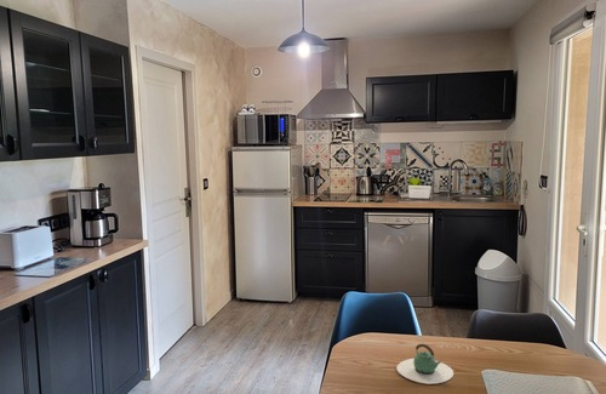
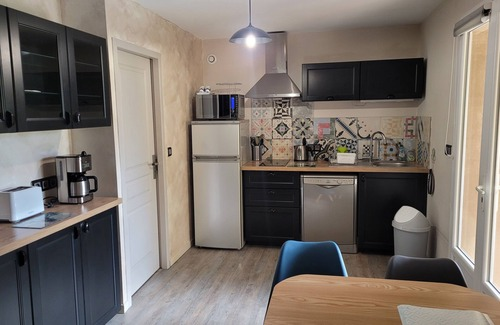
- teapot (424, 356)
